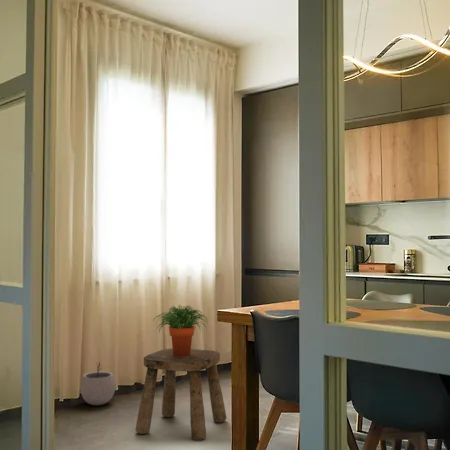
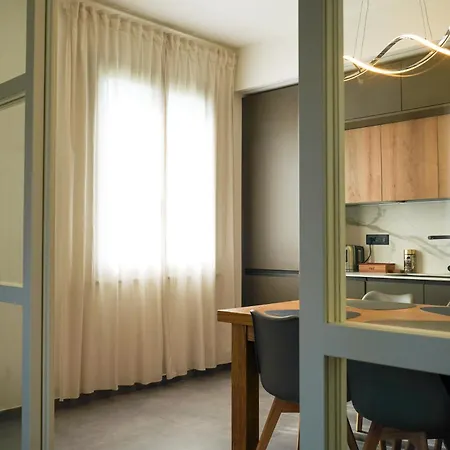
- potted plant (181, 329)
- plant pot (98, 382)
- stool (175, 390)
